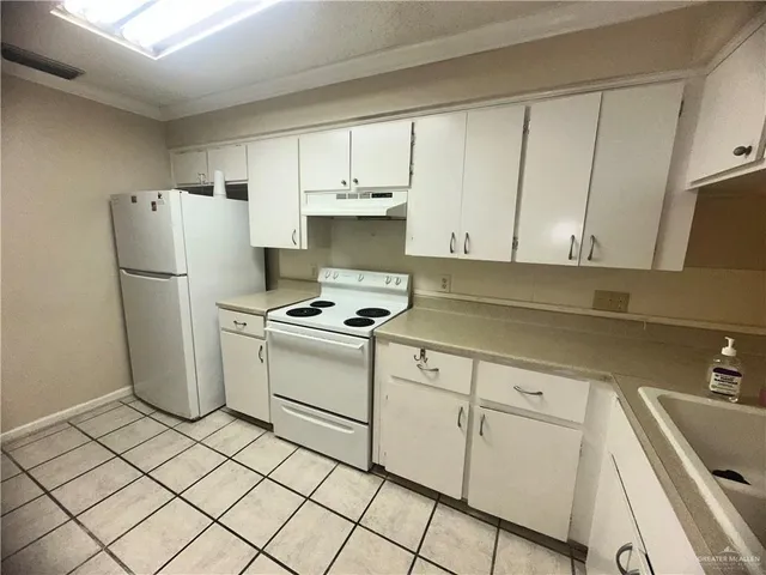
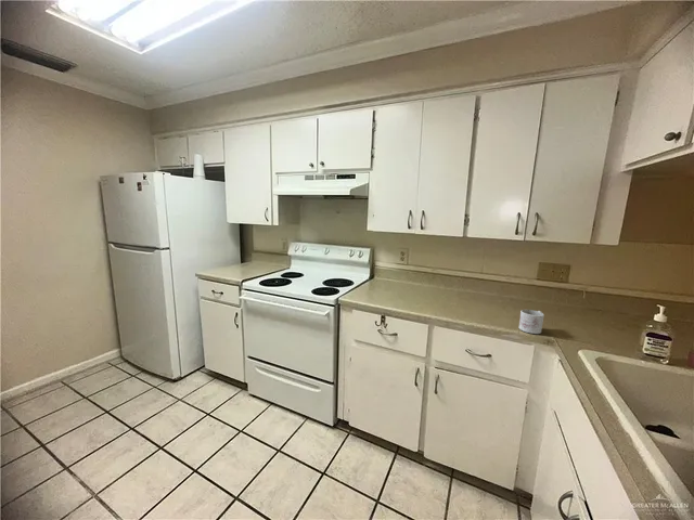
+ mug (532, 321)
